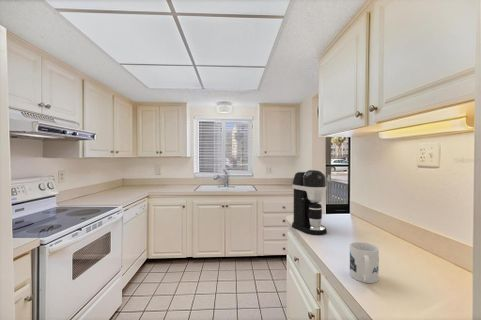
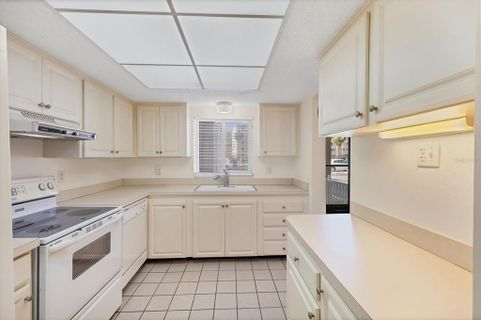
- mug (363, 263)
- coffee maker (308, 199)
